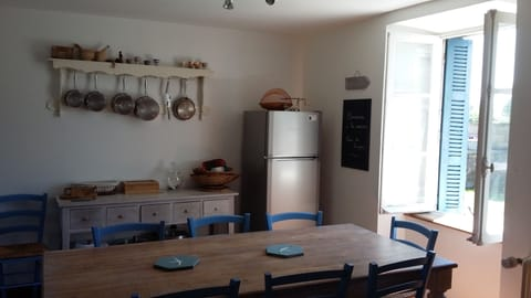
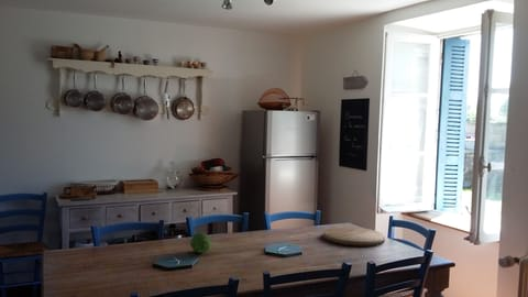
+ fruit (200, 243)
+ cutting board (353, 235)
